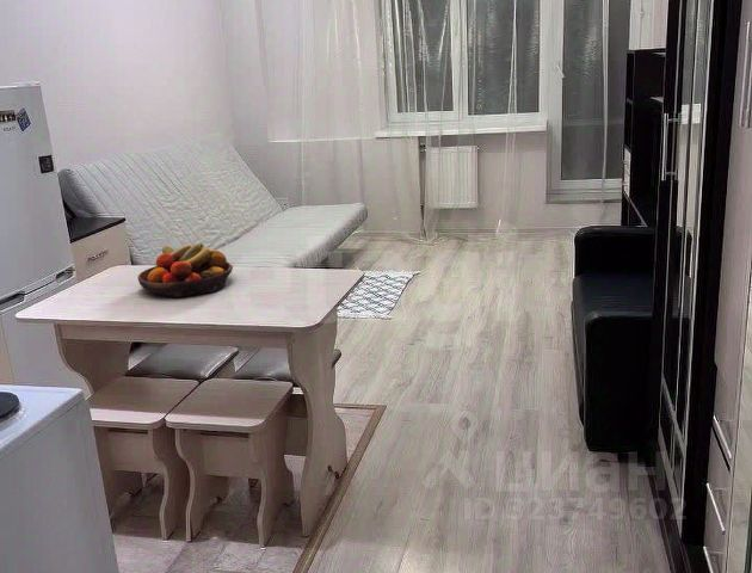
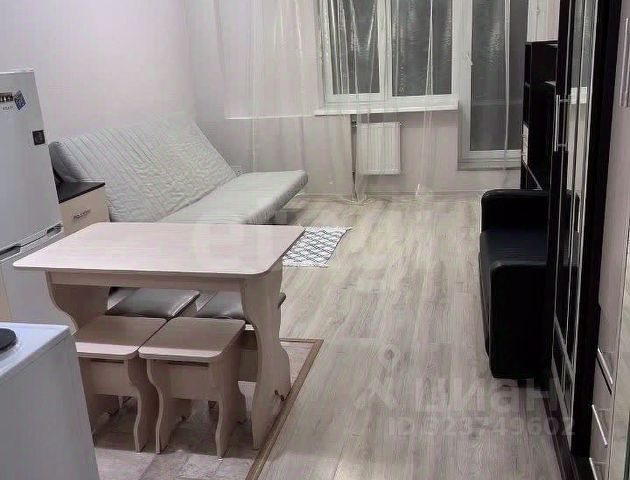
- fruit bowl (184, 266)
